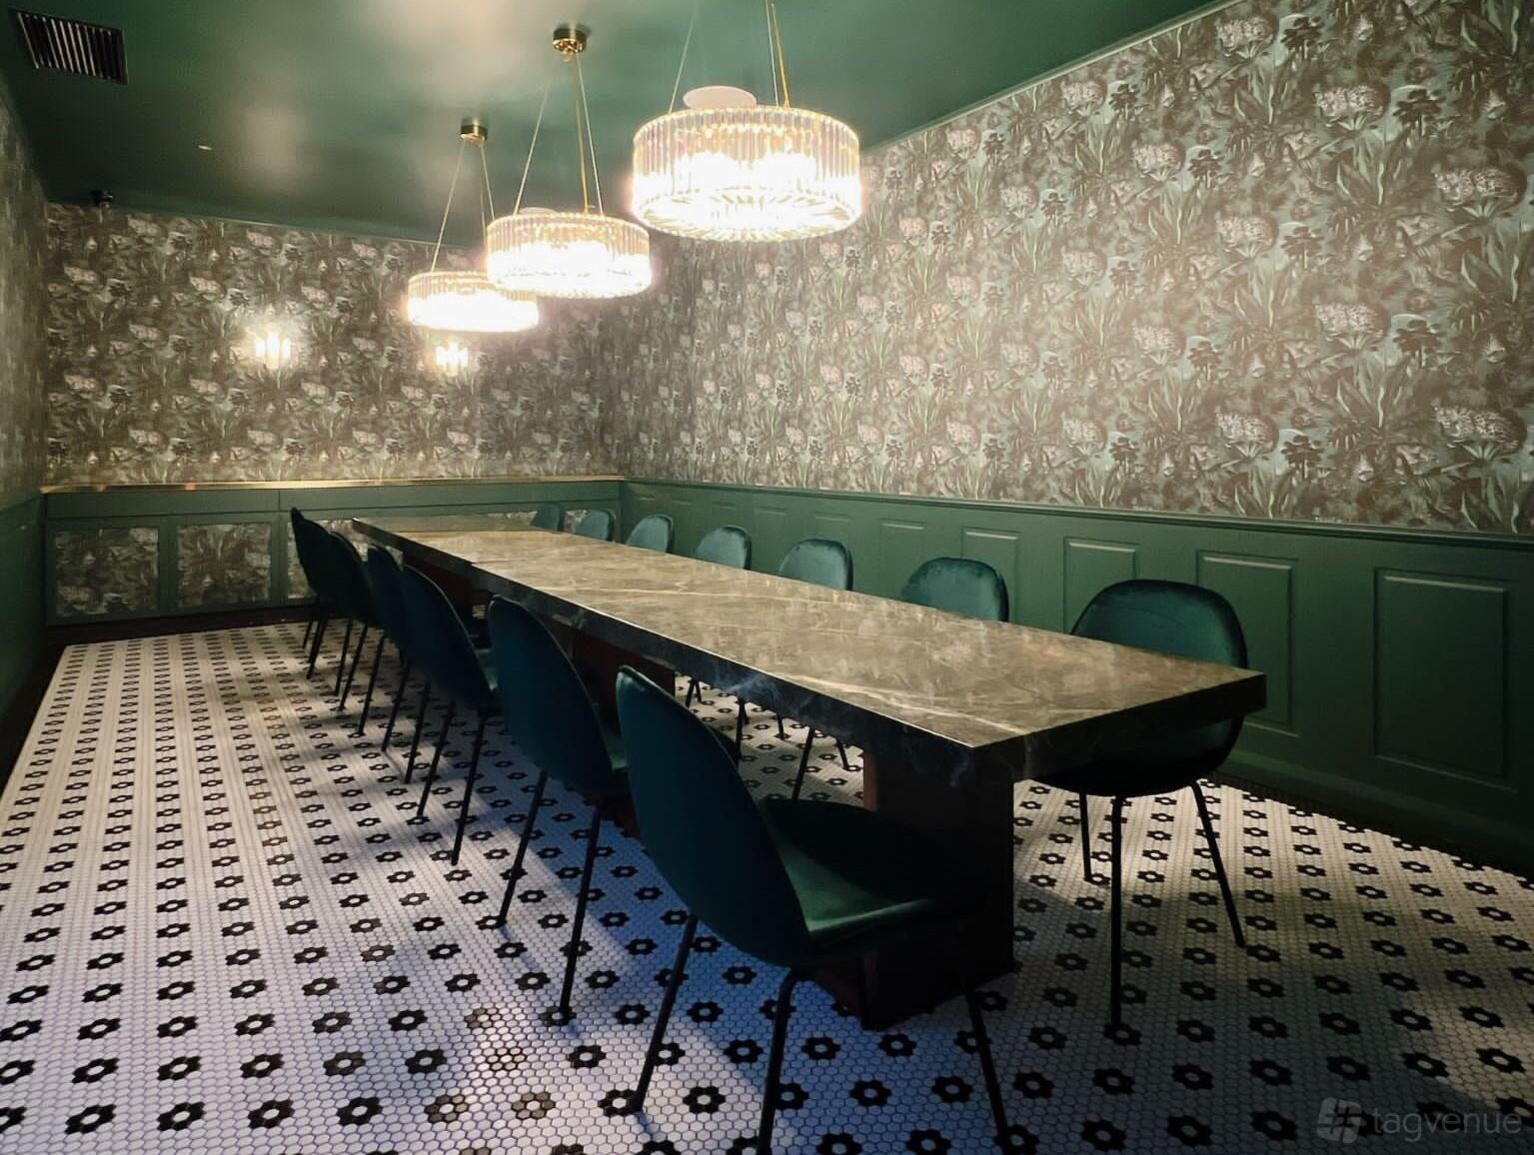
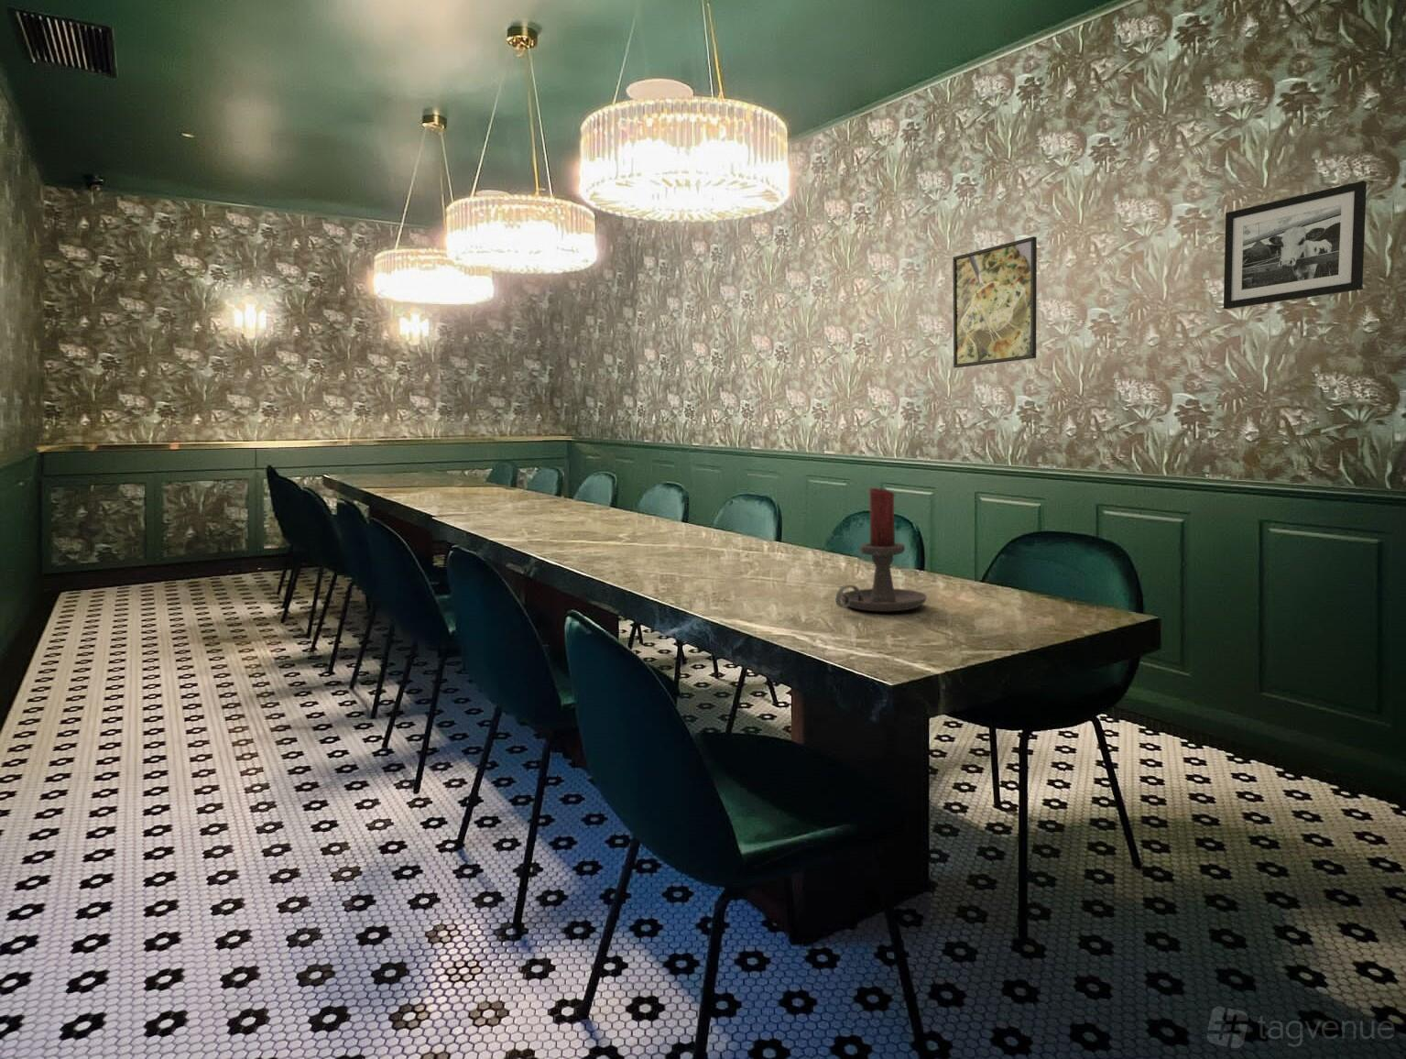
+ candle holder (874, 547)
+ picture frame (1289, 249)
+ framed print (993, 305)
